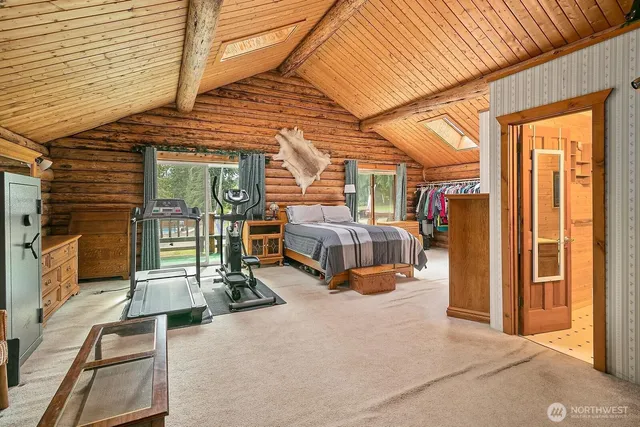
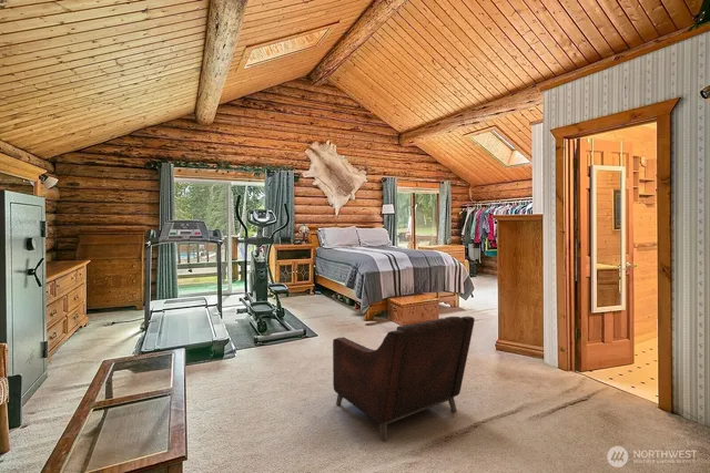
+ armchair (400, 361)
